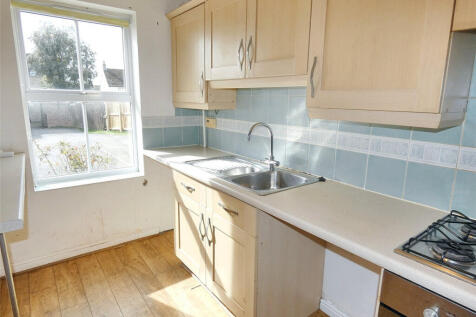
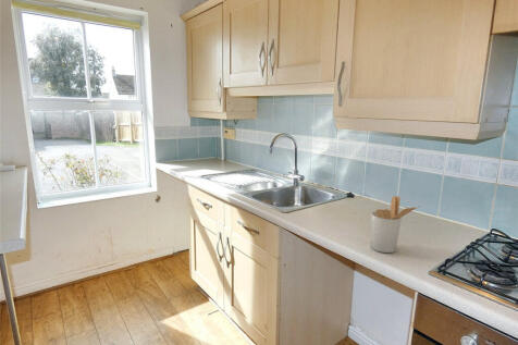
+ utensil holder (392, 225)
